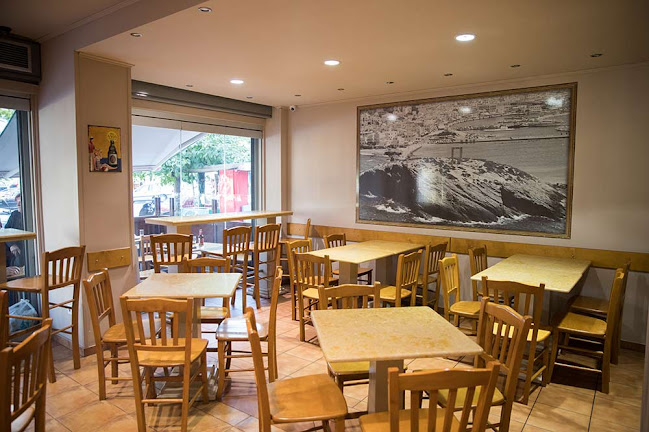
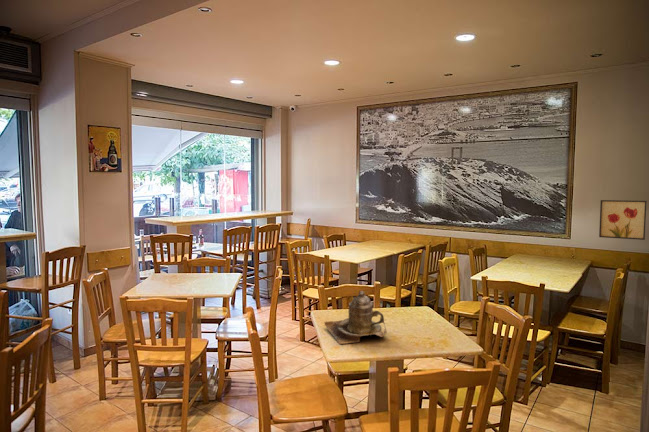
+ wall art (622, 219)
+ teapot (355, 311)
